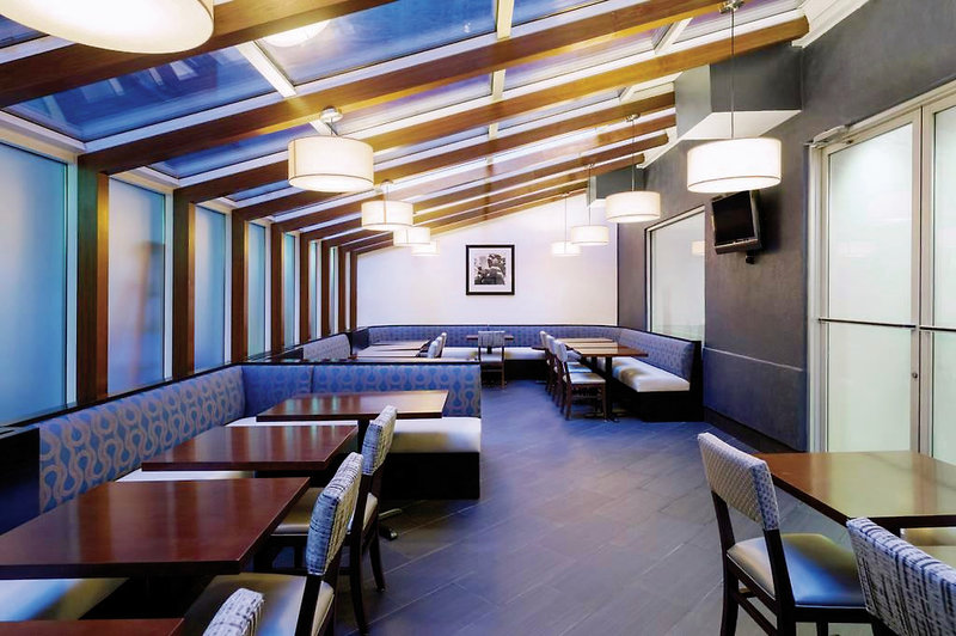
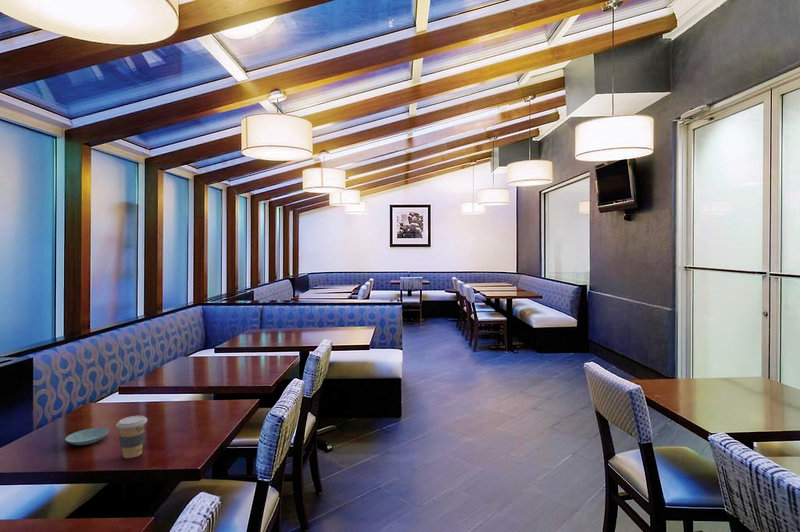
+ saucer (87, 437)
+ coffee cup (132, 437)
